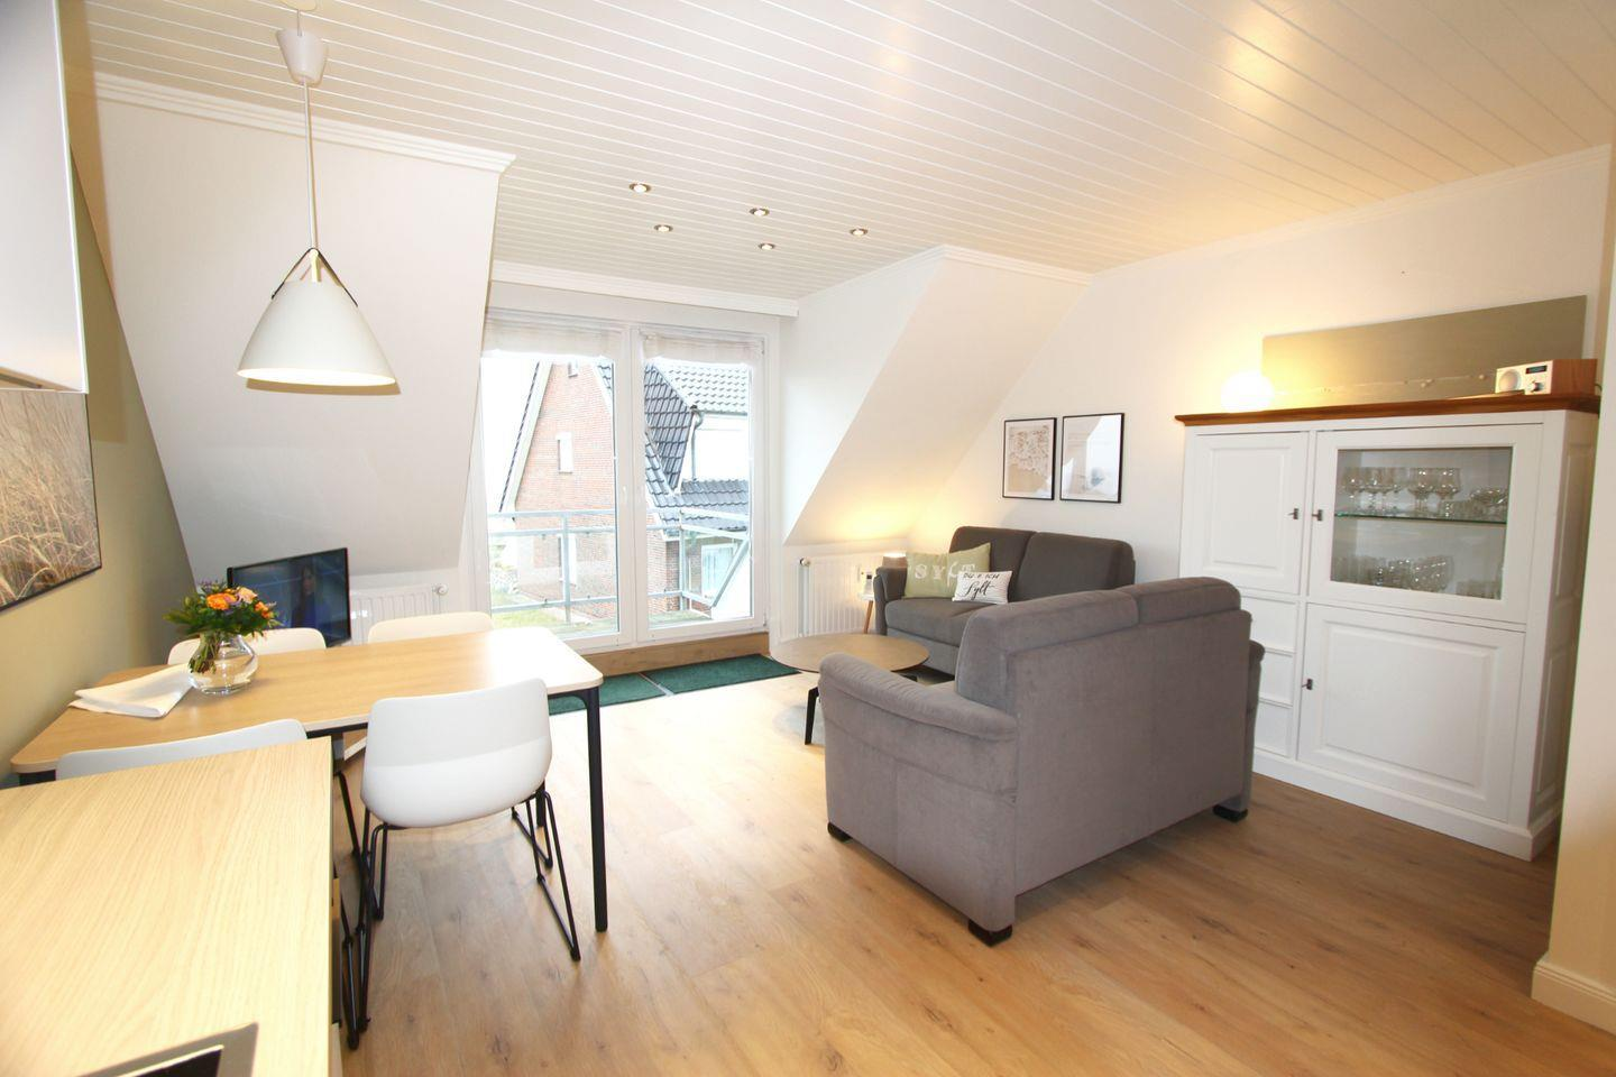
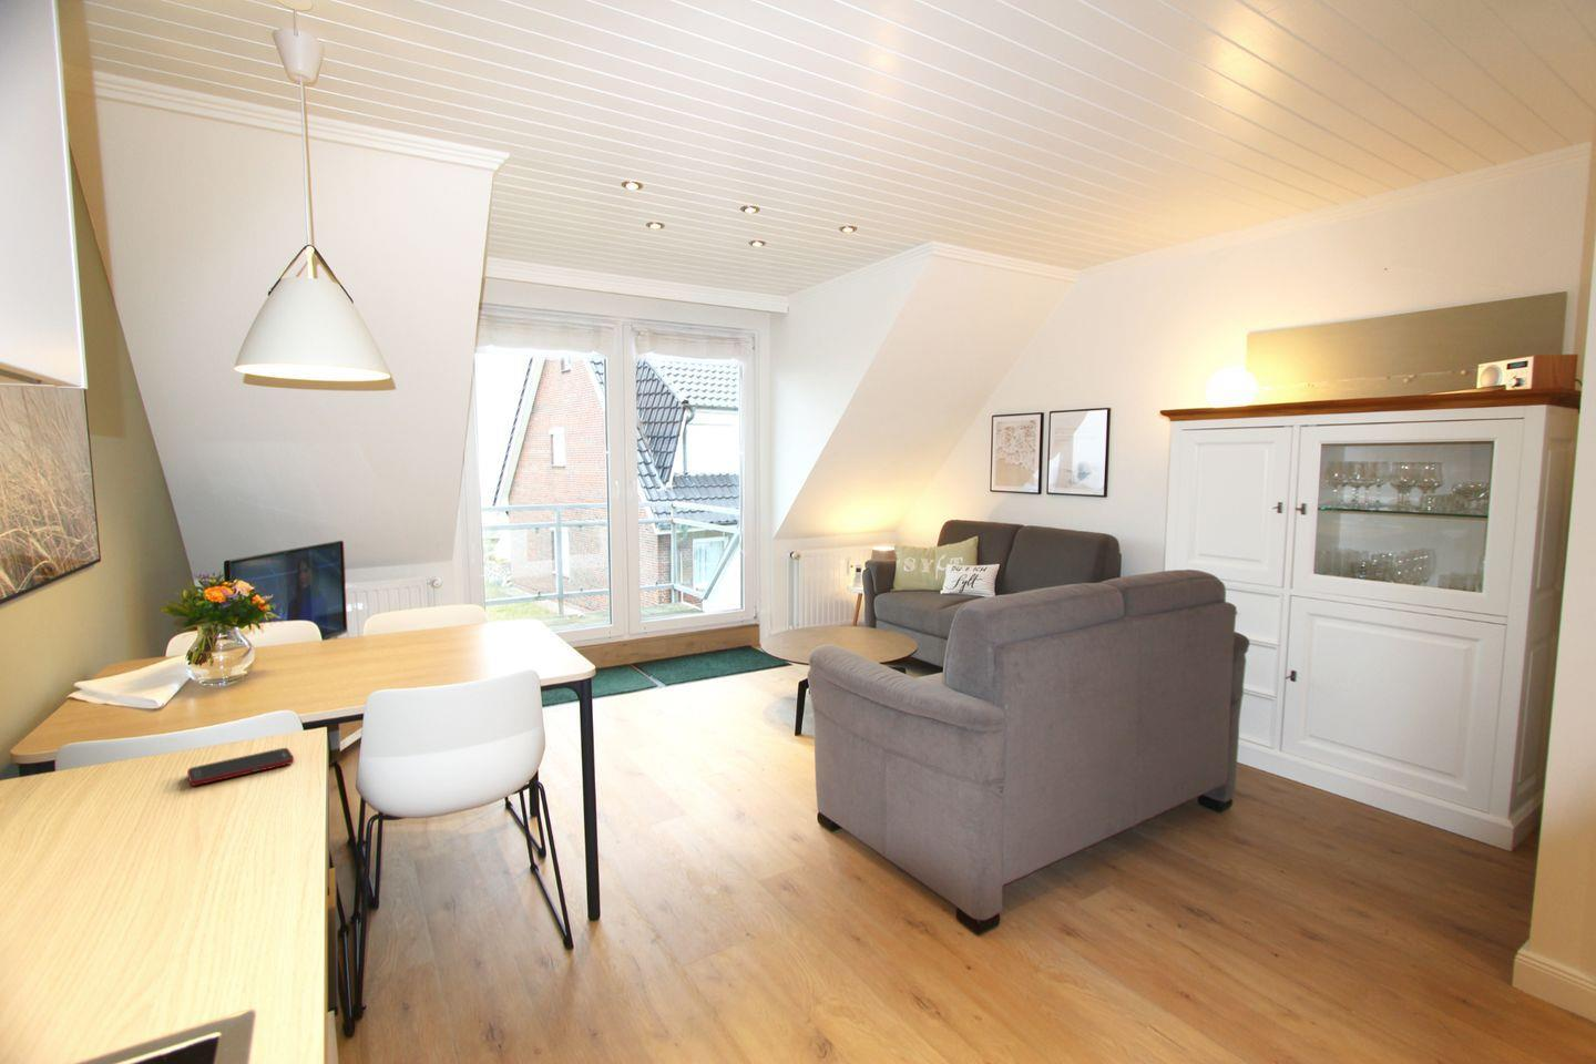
+ cell phone (241, 766)
